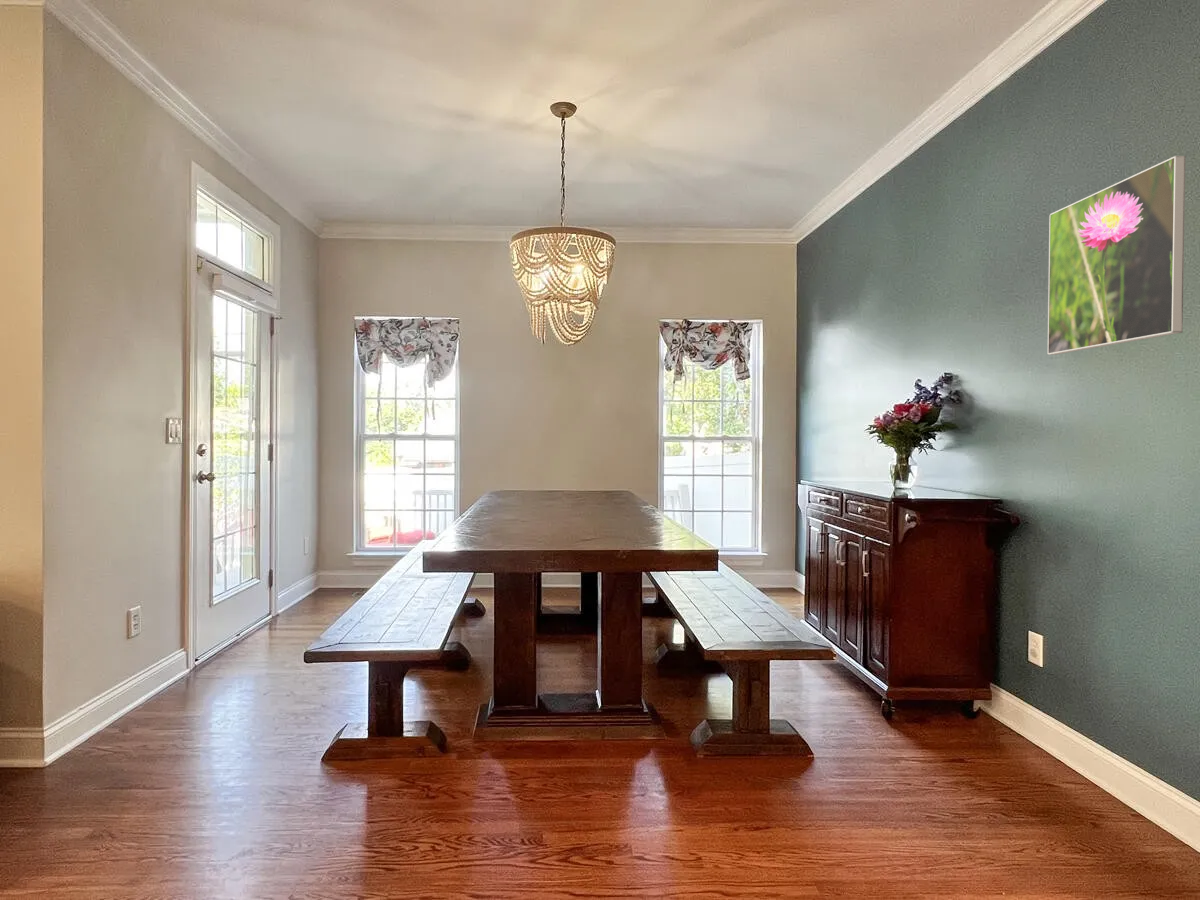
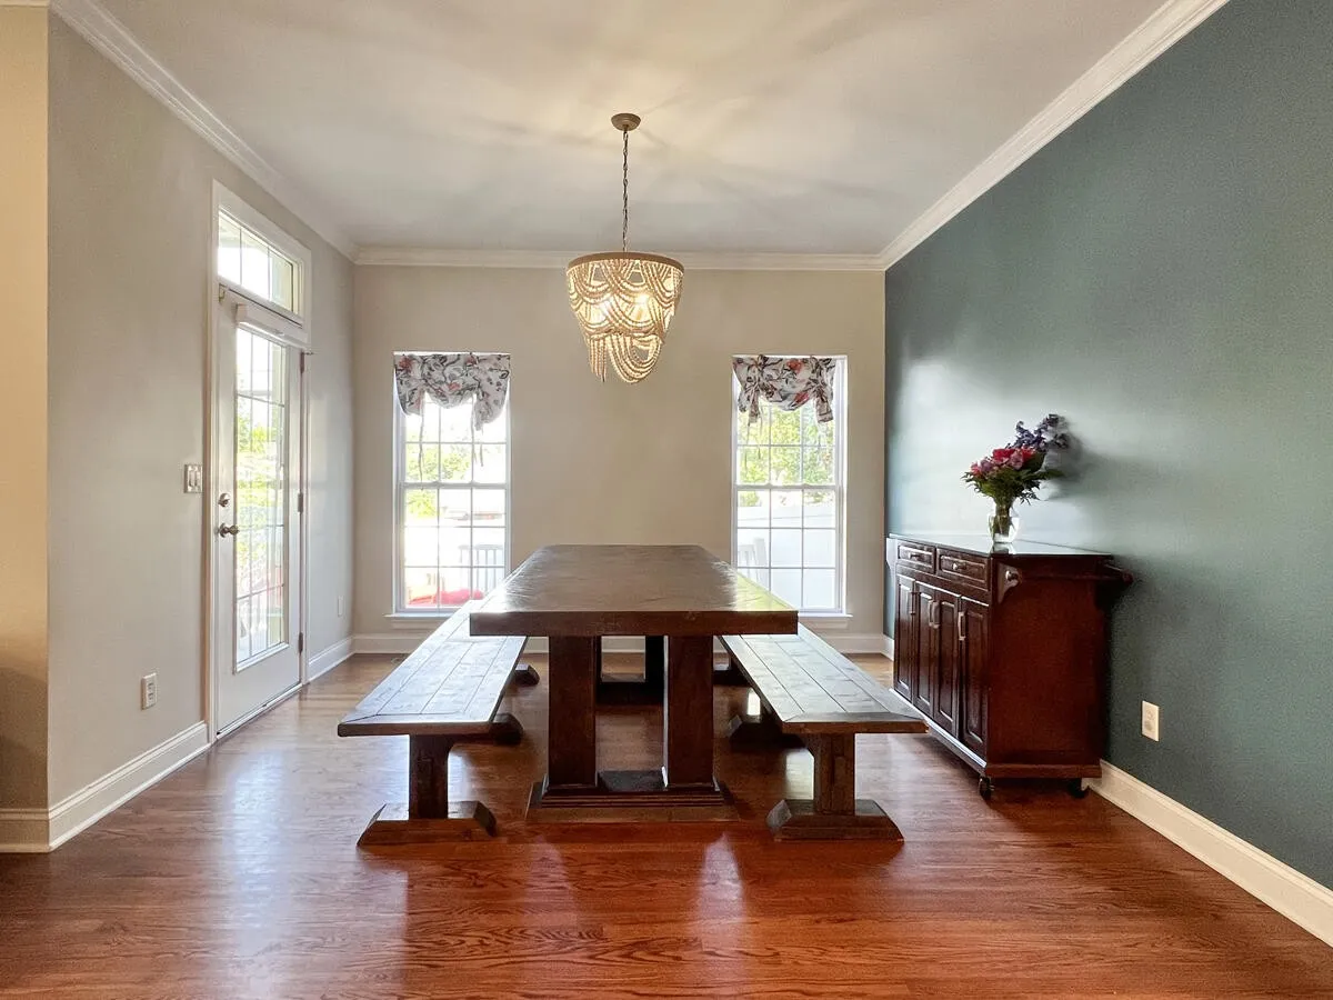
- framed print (1108, 266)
